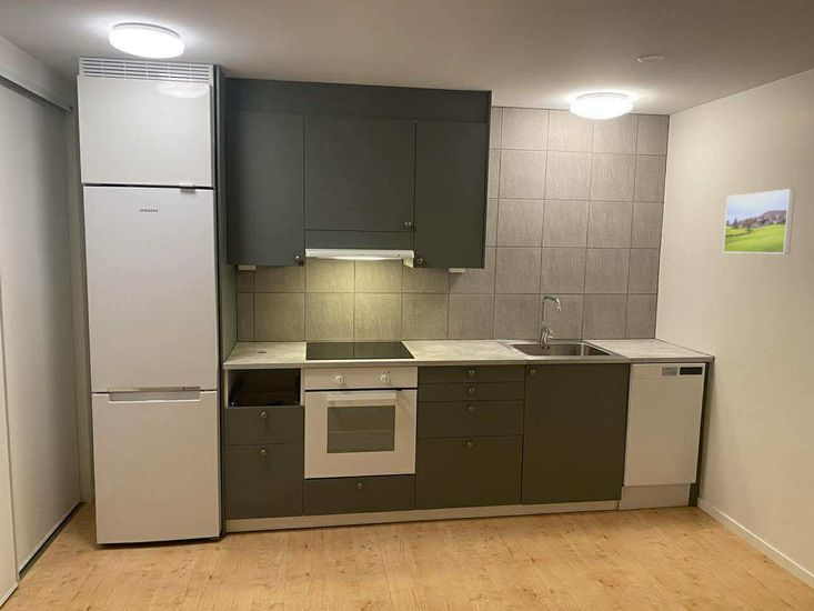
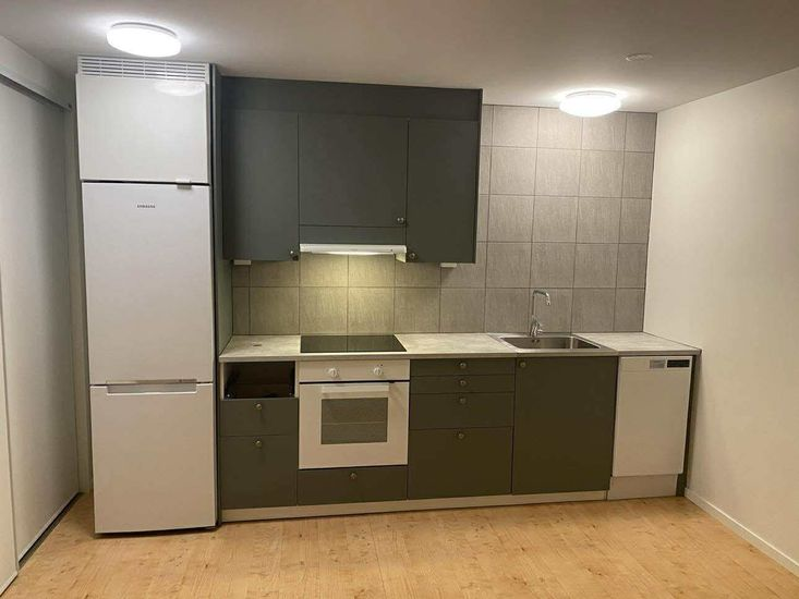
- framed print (756, 222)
